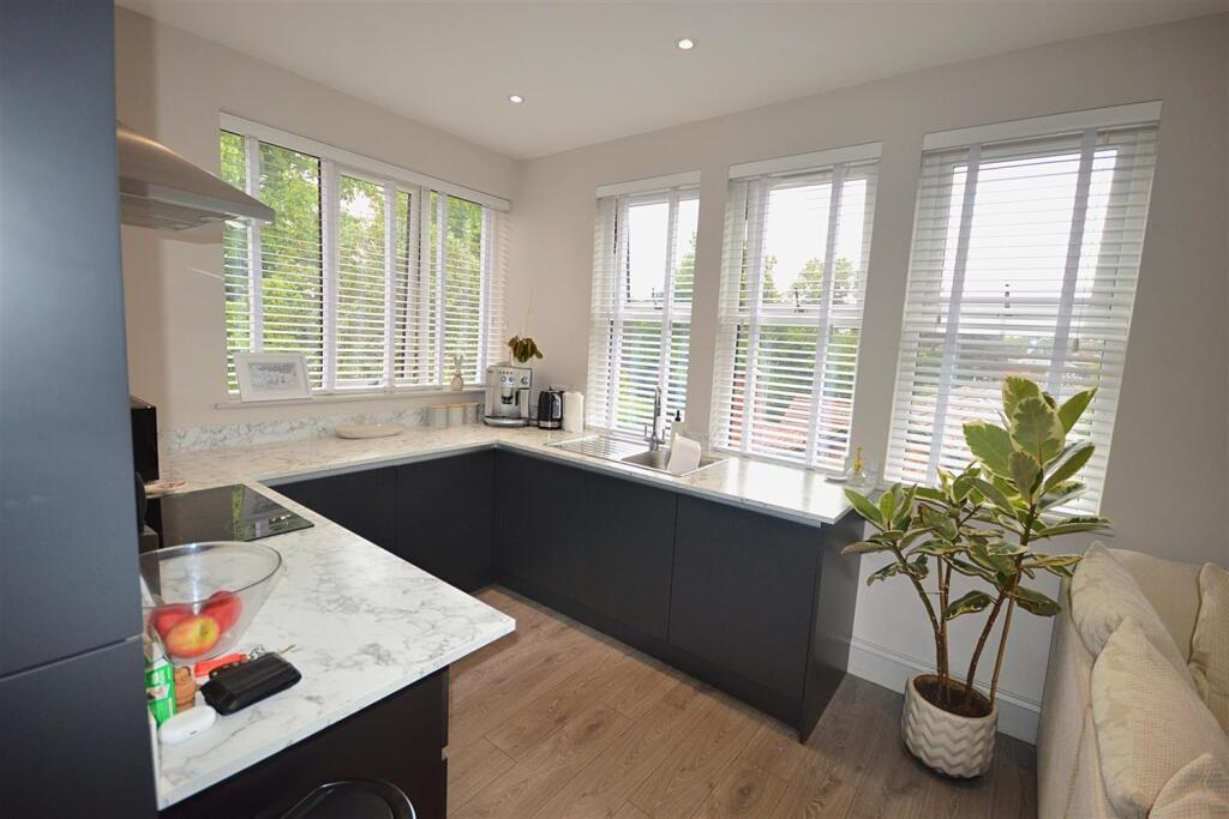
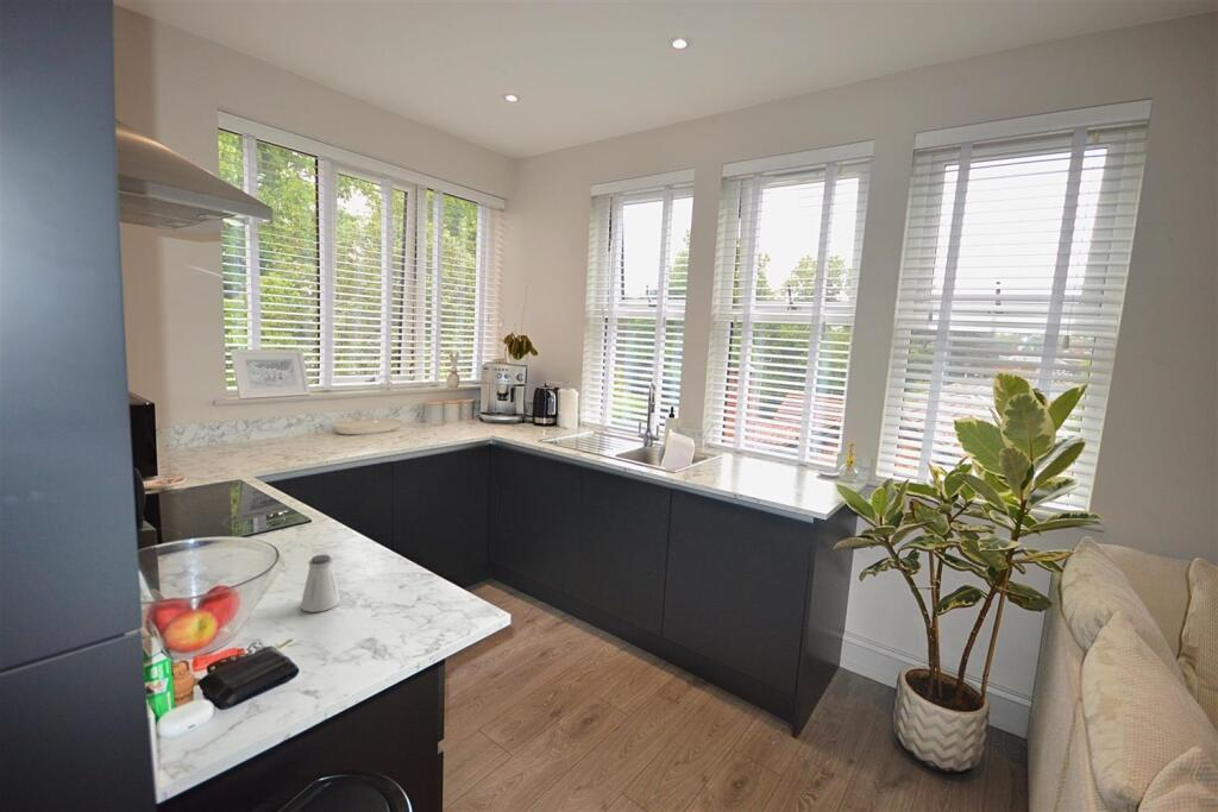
+ saltshaker (320, 580)
